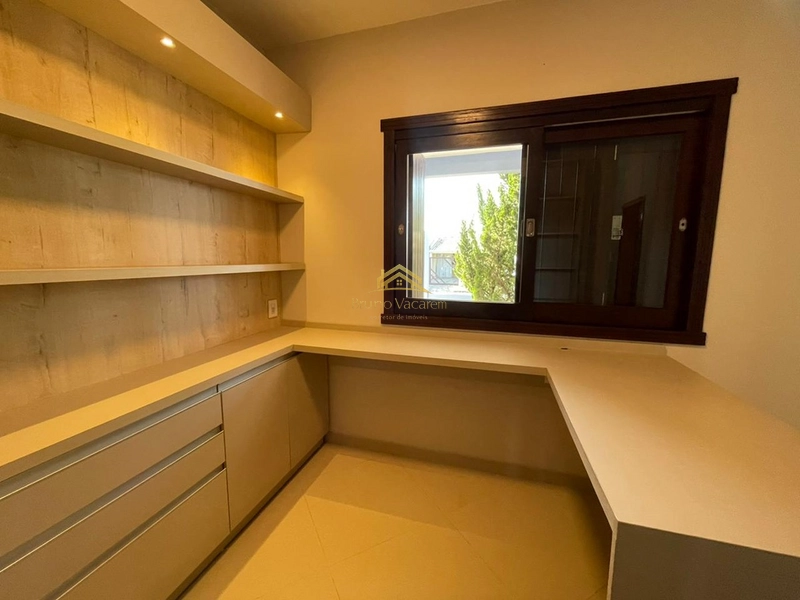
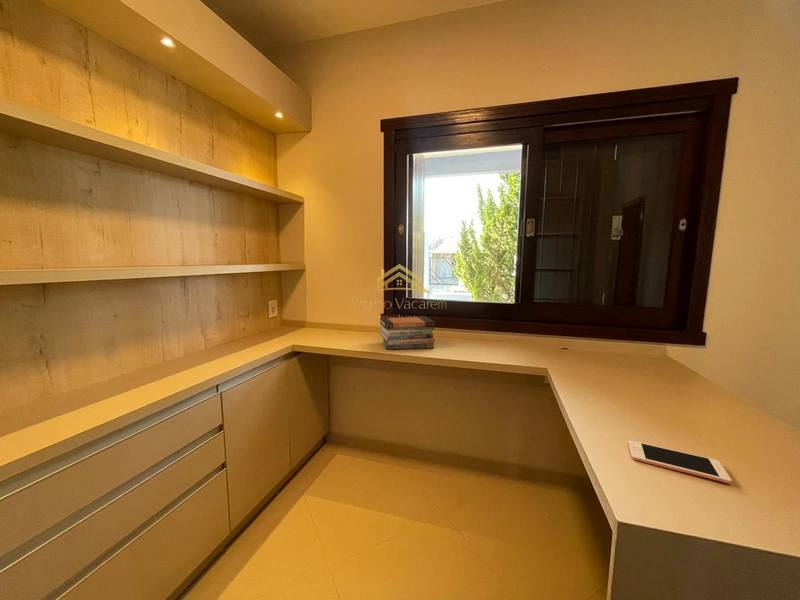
+ book stack (406, 332)
+ cell phone (674, 459)
